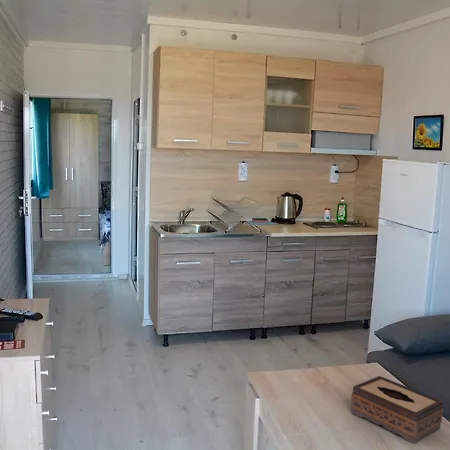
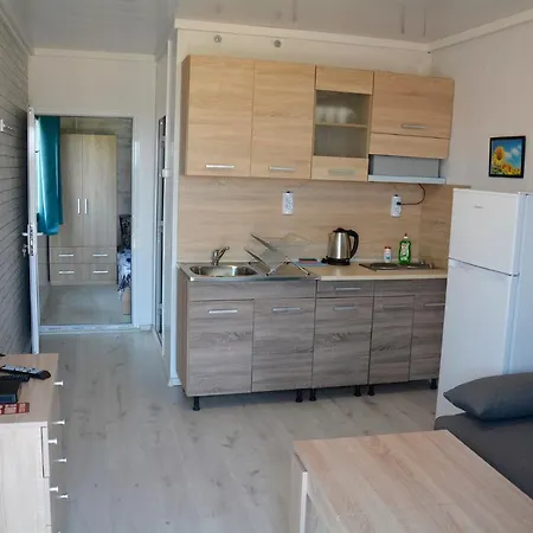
- tissue box (395, 407)
